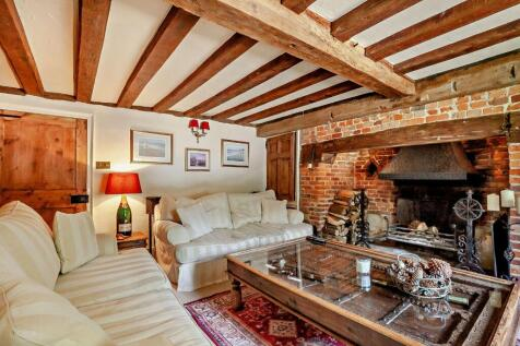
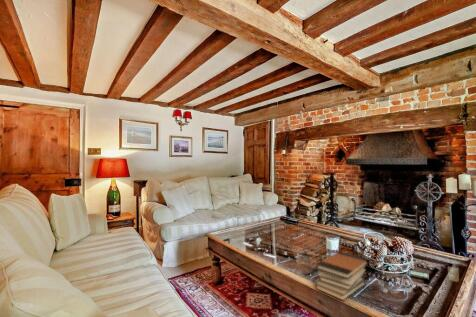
+ book stack (342, 273)
